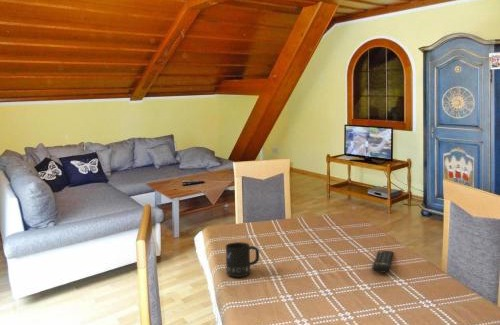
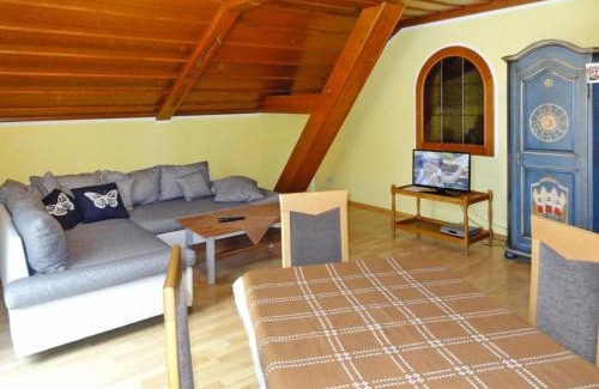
- mug (243, 258)
- remote control (383, 260)
